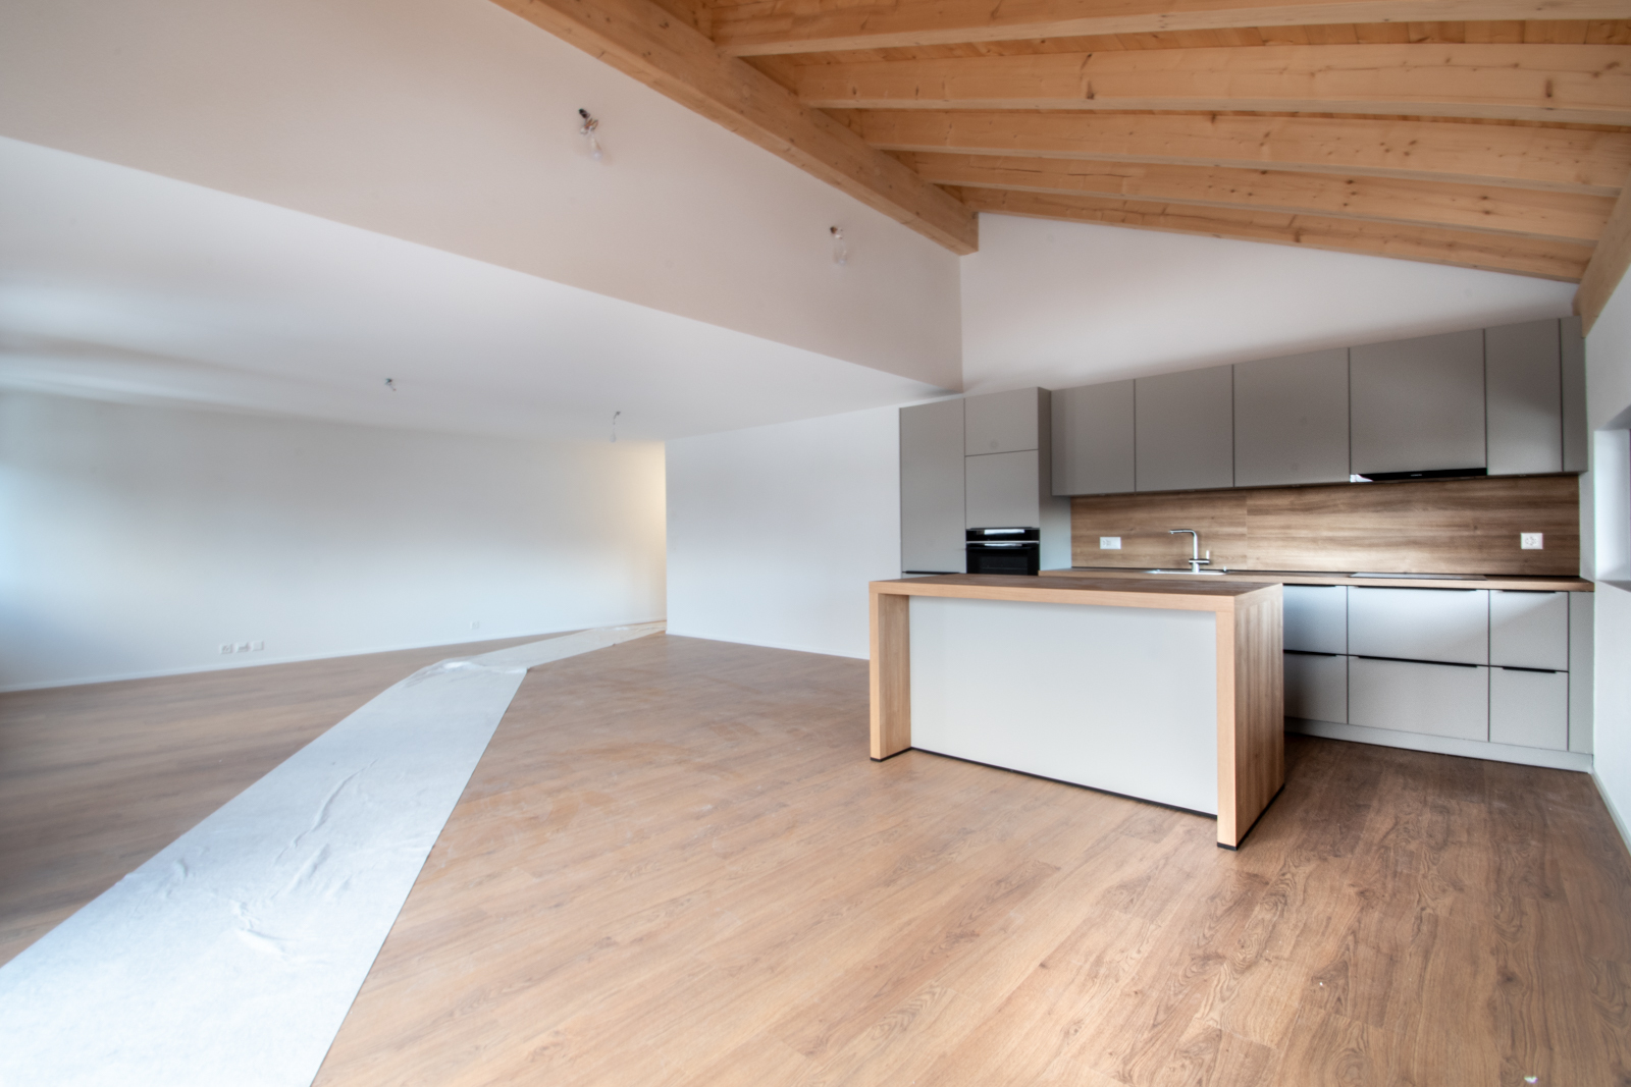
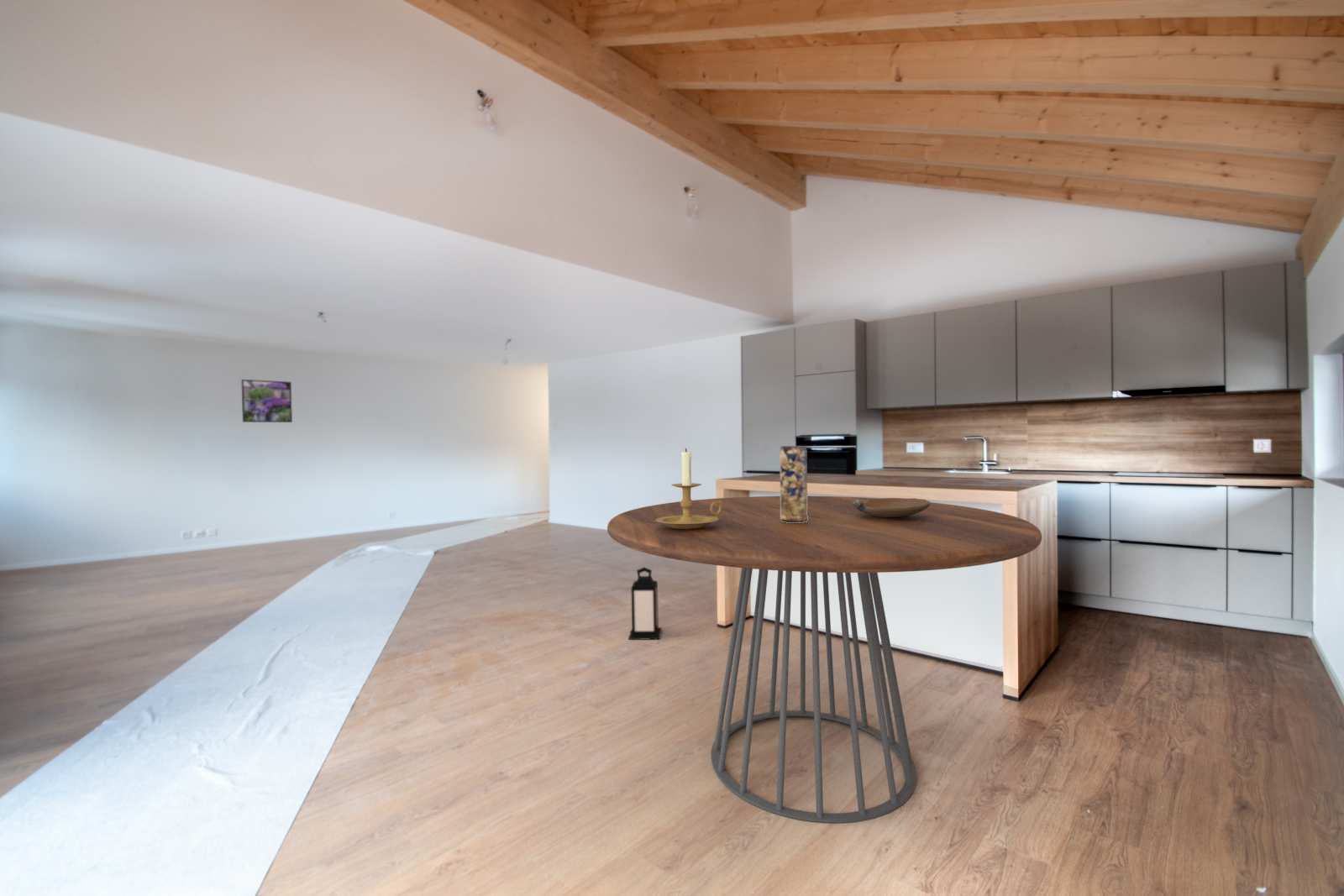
+ candle holder (686, 485)
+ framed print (267, 401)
+ dining table (812, 637)
+ vase (793, 481)
+ bowl (891, 505)
+ lantern (644, 600)
